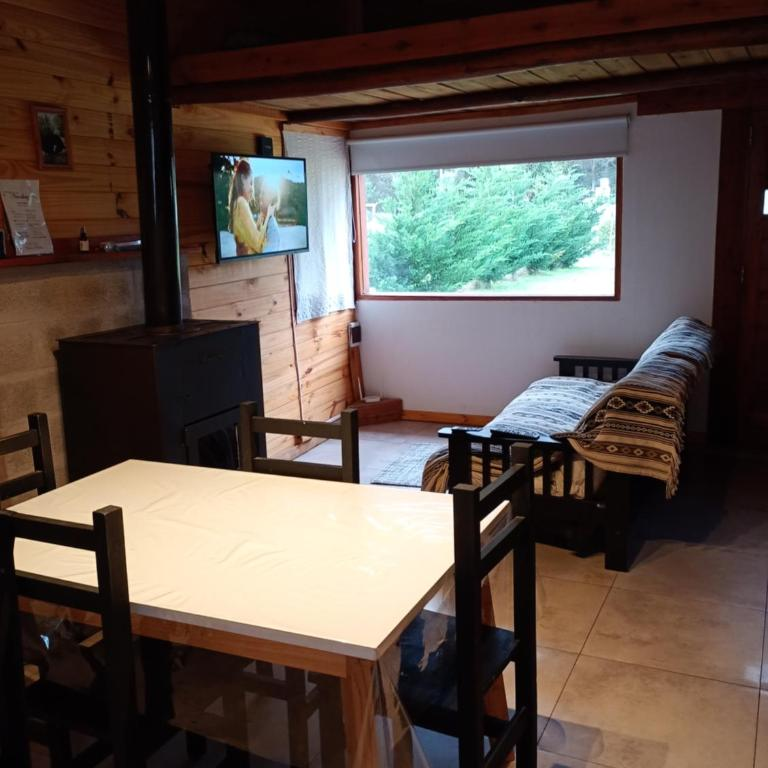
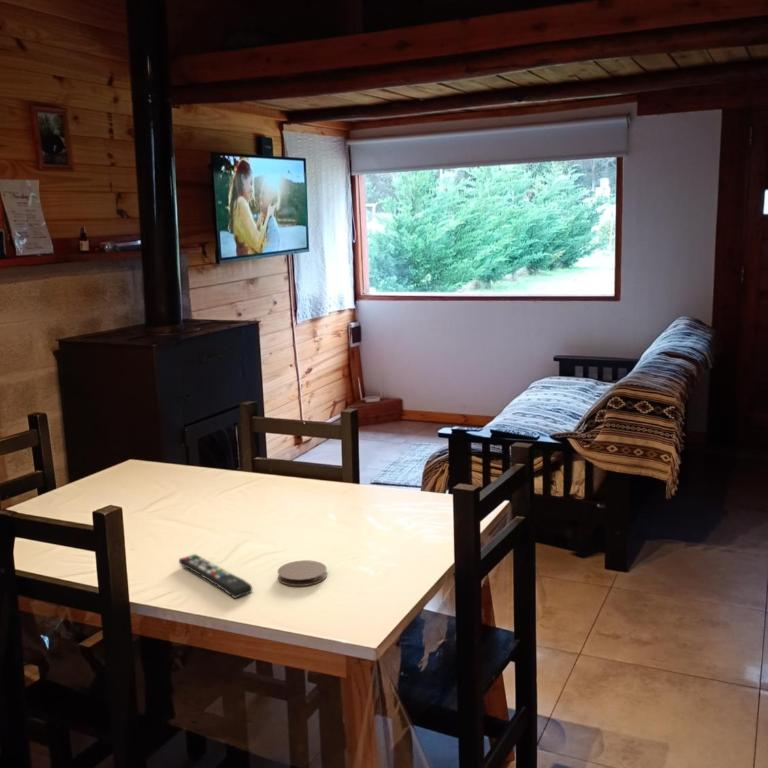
+ coaster (302, 572)
+ remote control (214, 574)
